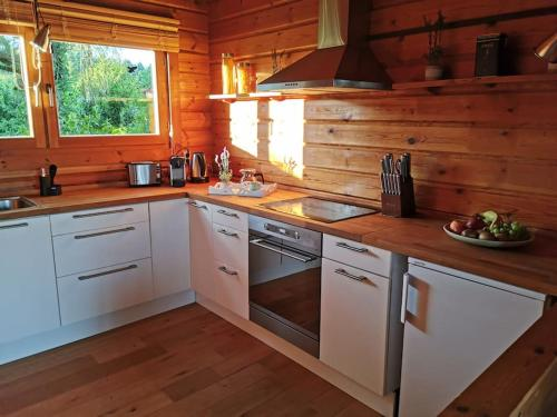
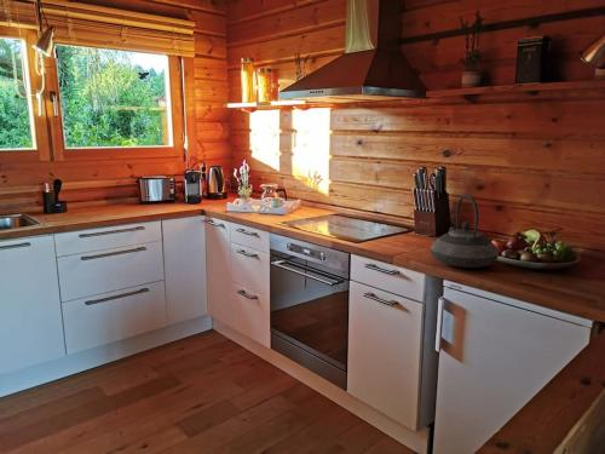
+ teapot (463, 228)
